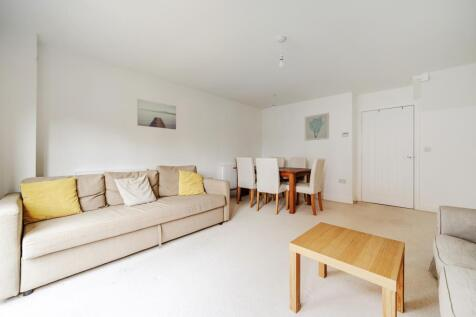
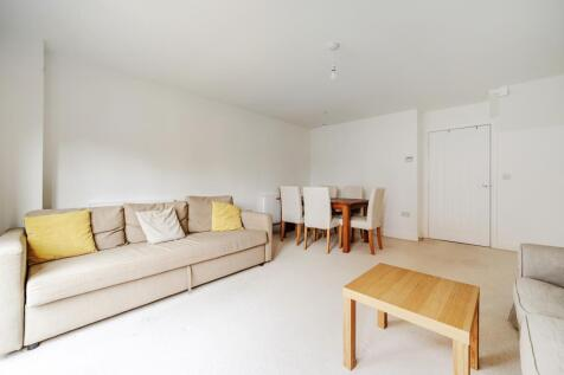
- wall art (316, 127)
- wall art (157, 115)
